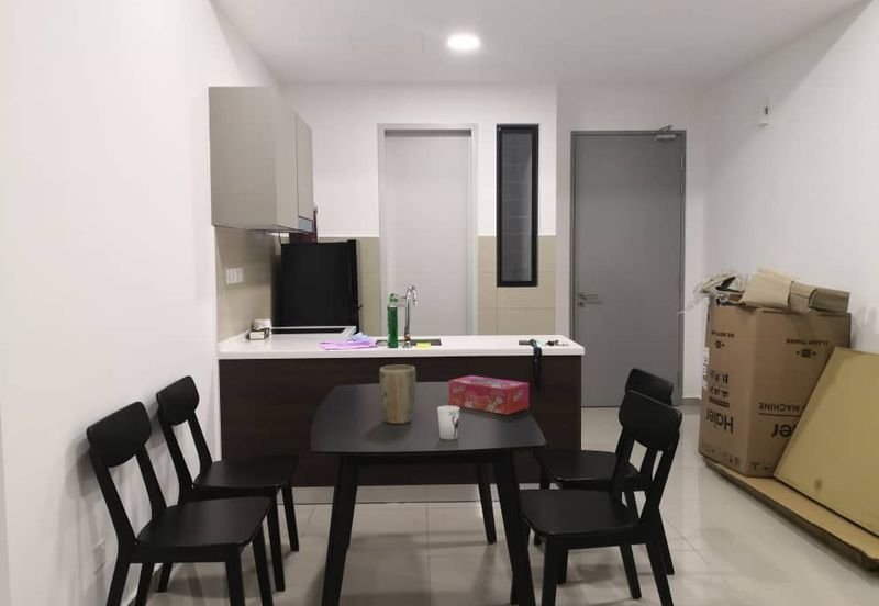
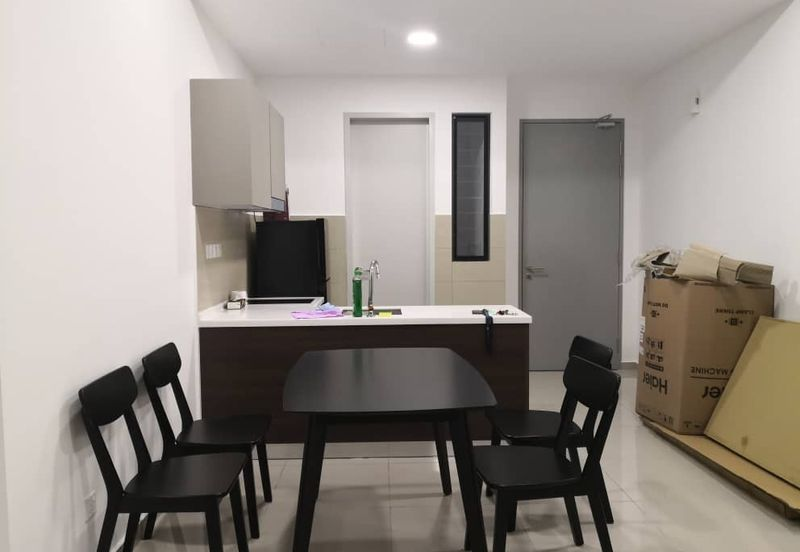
- tissue box (488, 393)
- plant pot (398, 394)
- cup (448, 423)
